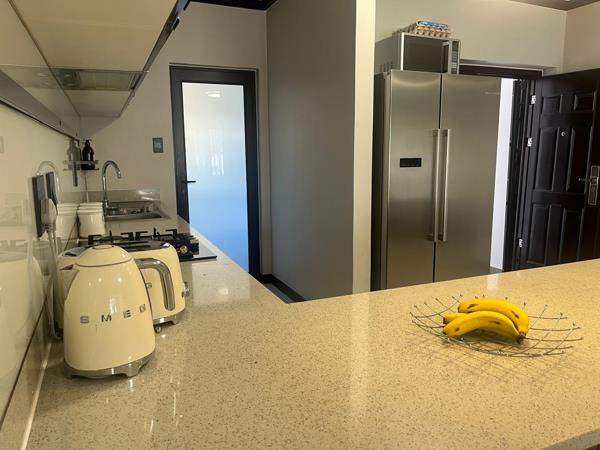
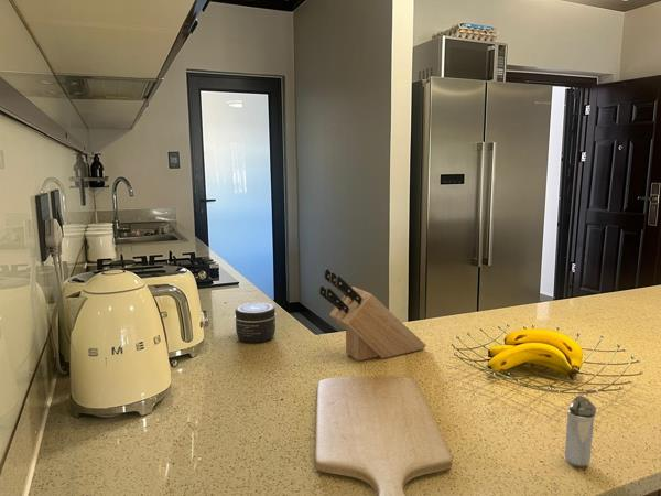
+ chopping board (378, 435)
+ shaker (578, 430)
+ knife block (371, 310)
+ jar (256, 322)
